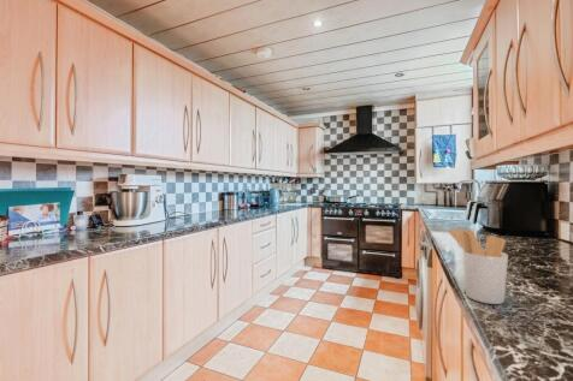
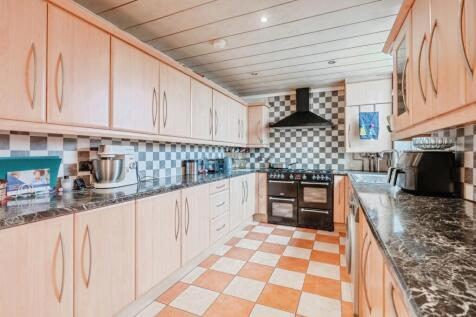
- utensil holder (475, 261)
